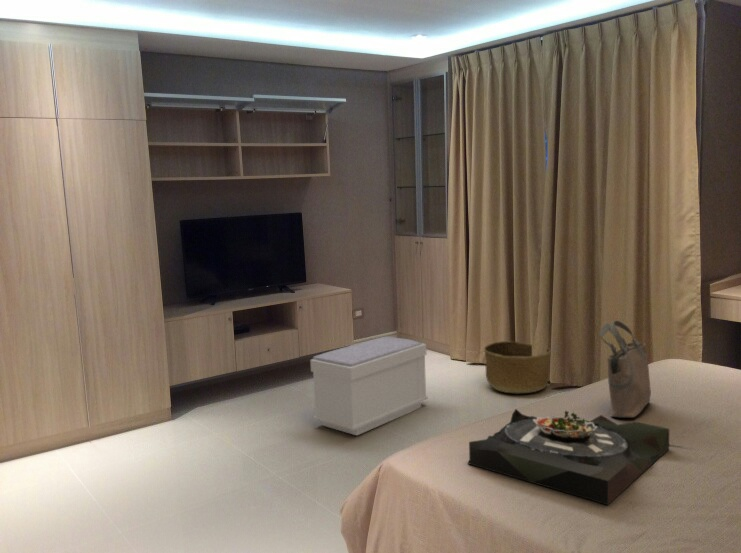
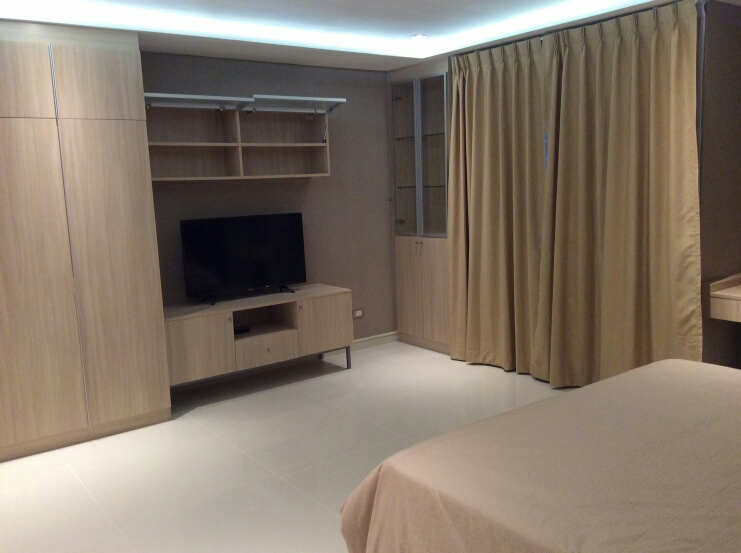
- bench (371, 381)
- basket (516, 367)
- tote bag (623, 366)
- serving tray (569, 432)
